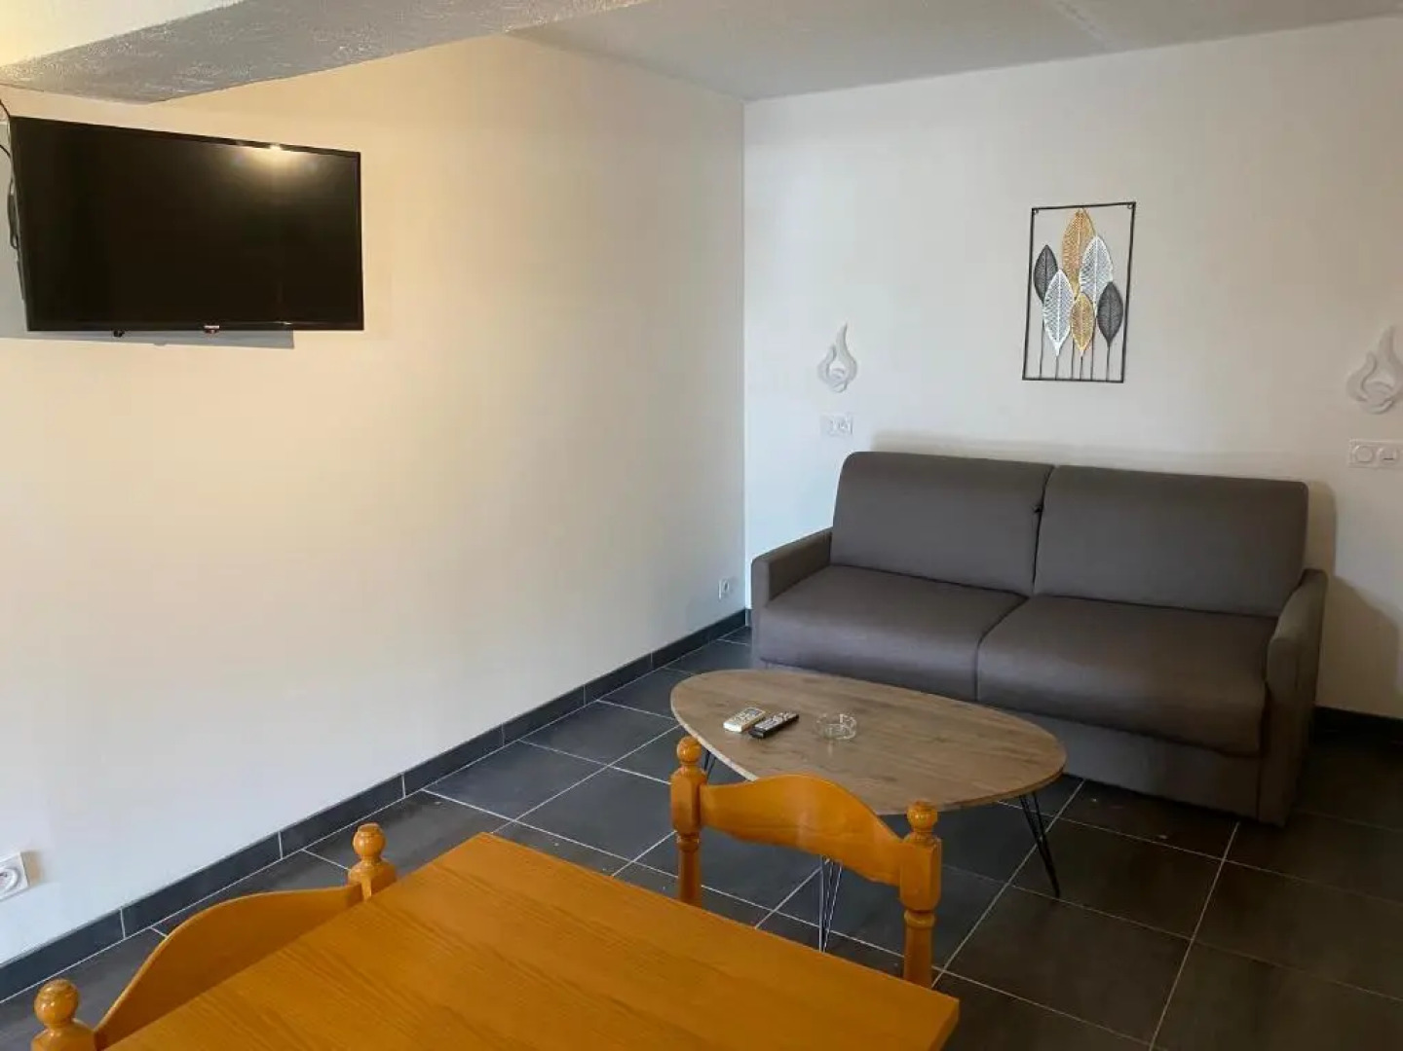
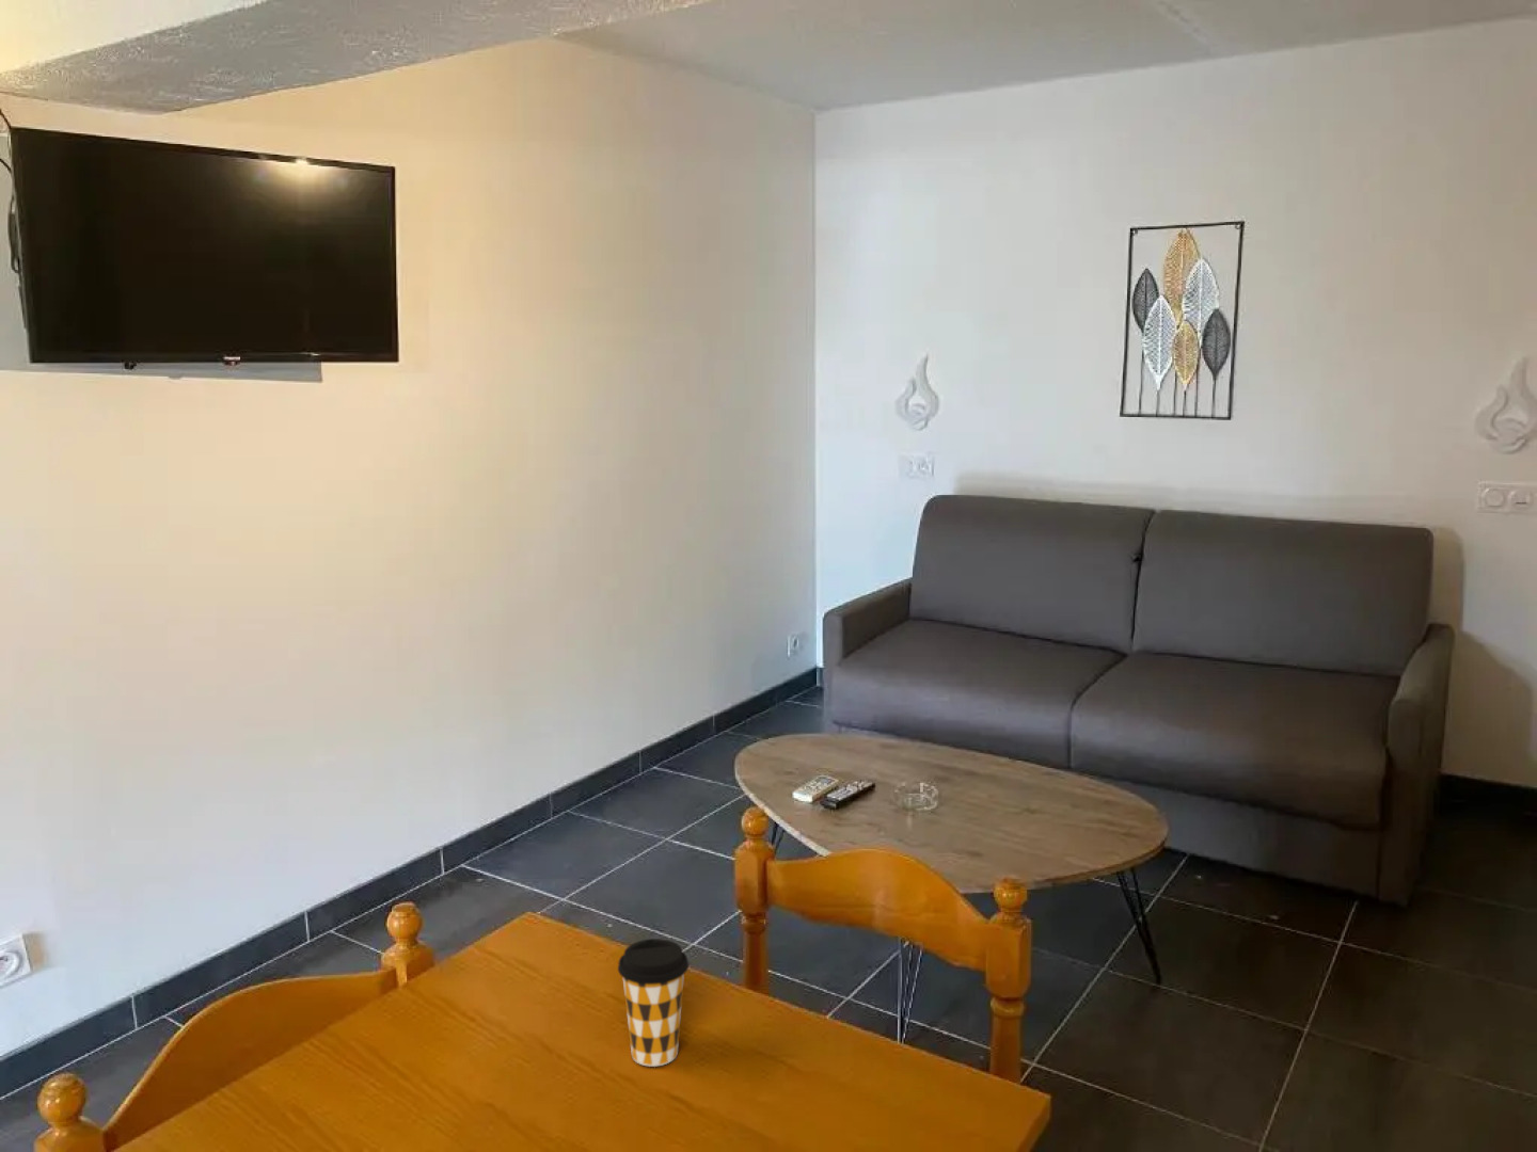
+ coffee cup (654, 1003)
